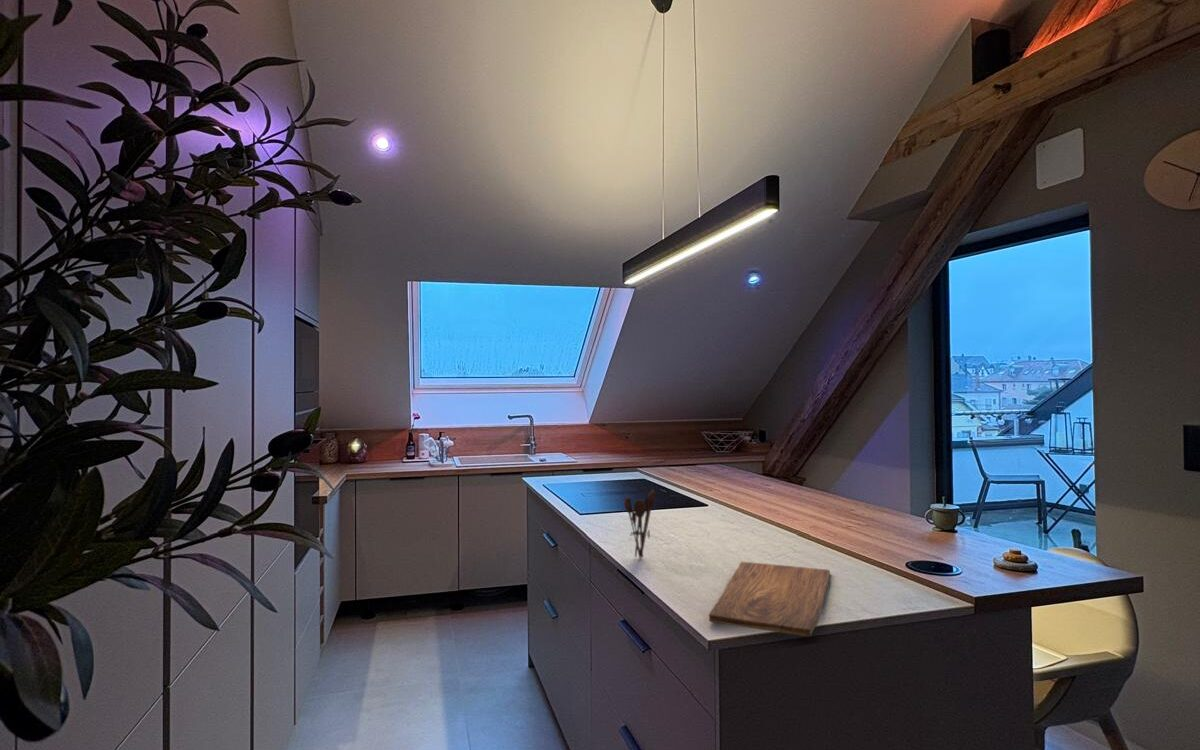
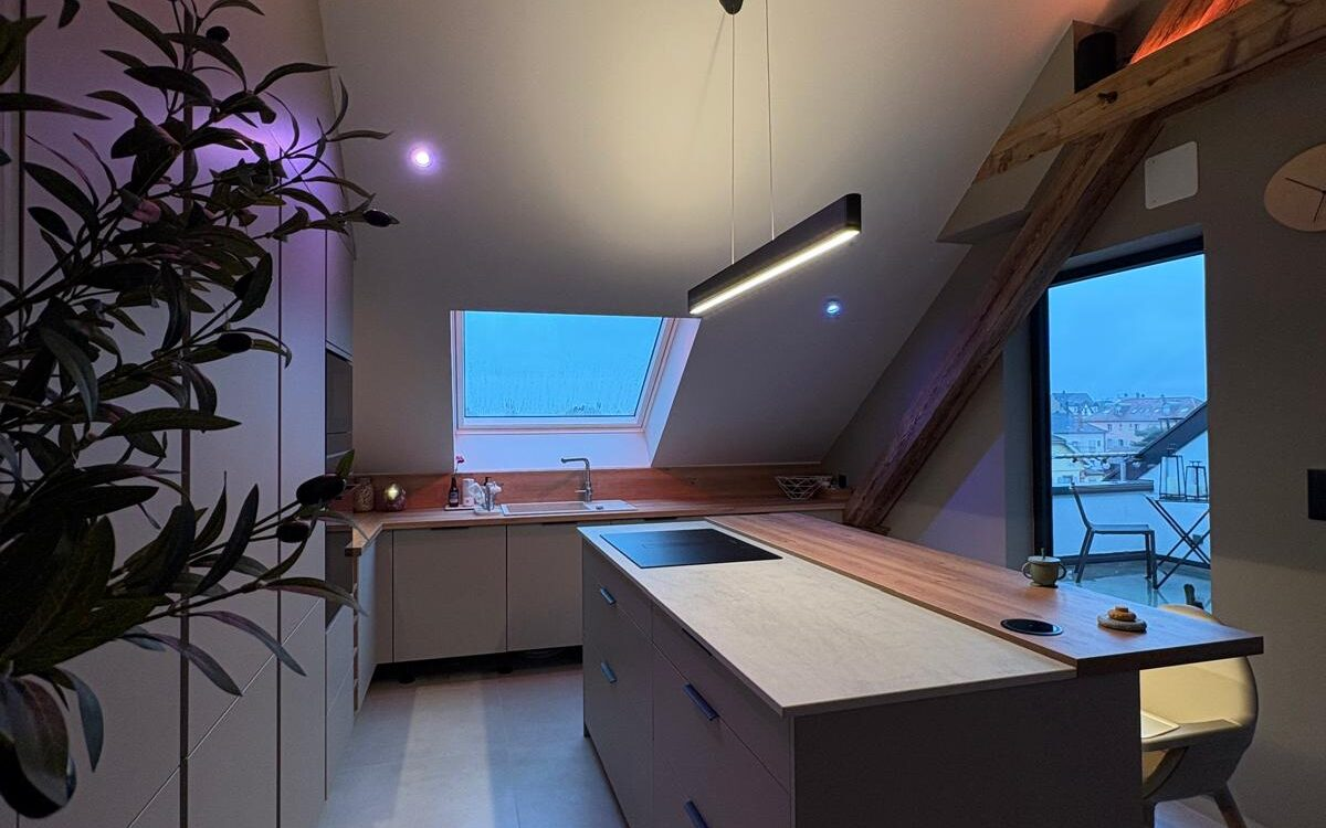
- cutting board (774, 593)
- utensil holder (641, 523)
